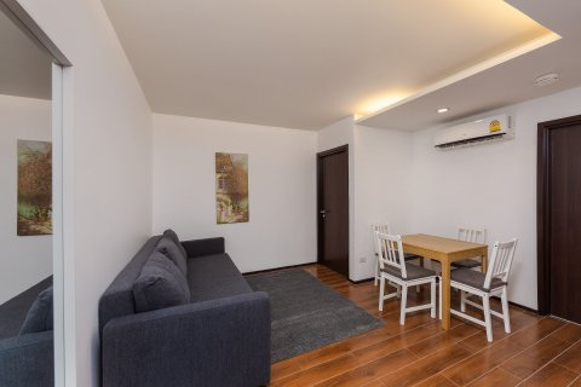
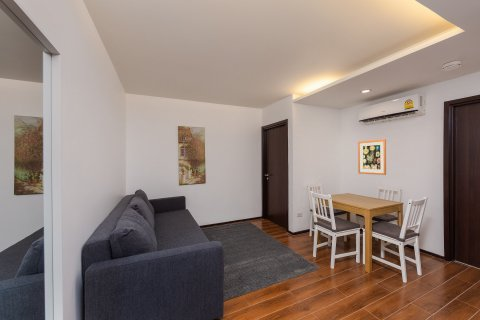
+ wall art (371, 157)
